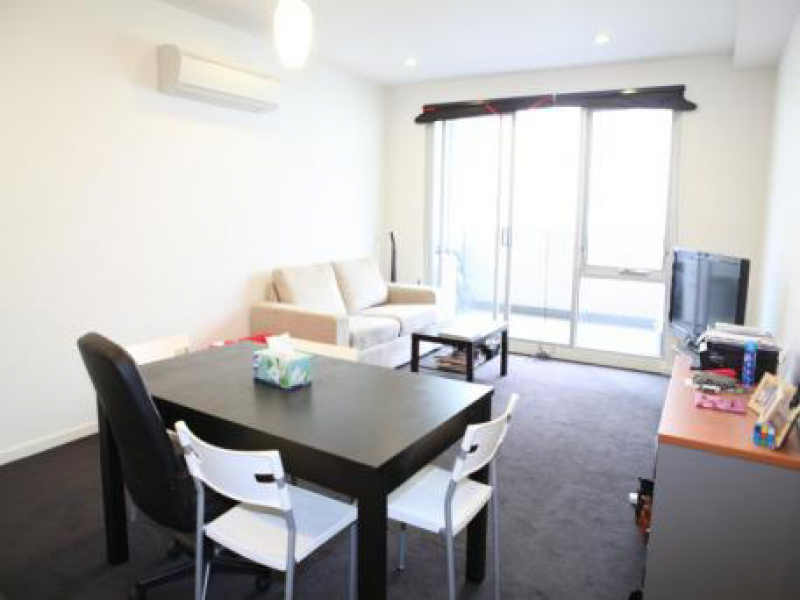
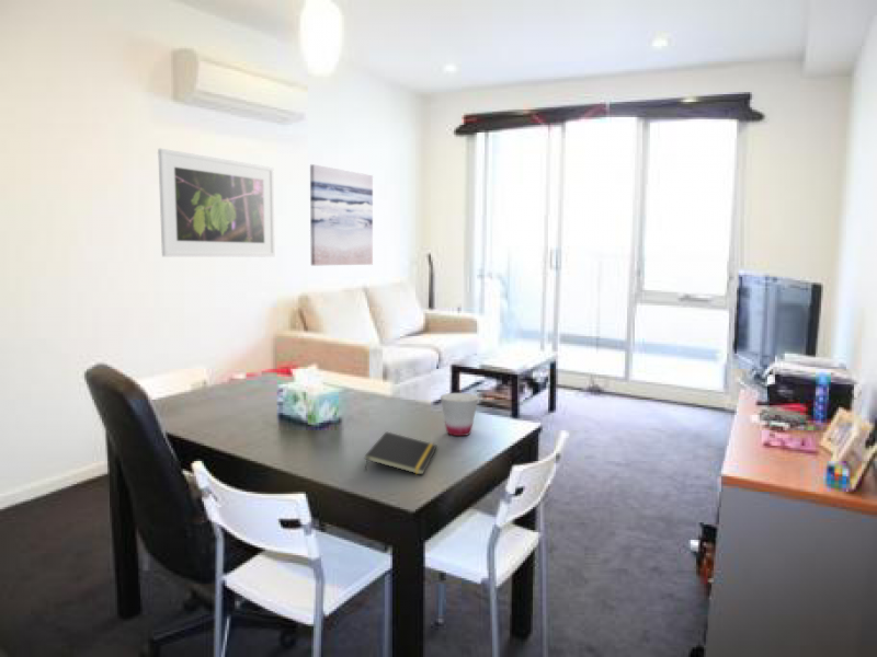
+ notepad (402, 451)
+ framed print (223, 208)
+ wall art (342, 218)
+ cup (458, 414)
